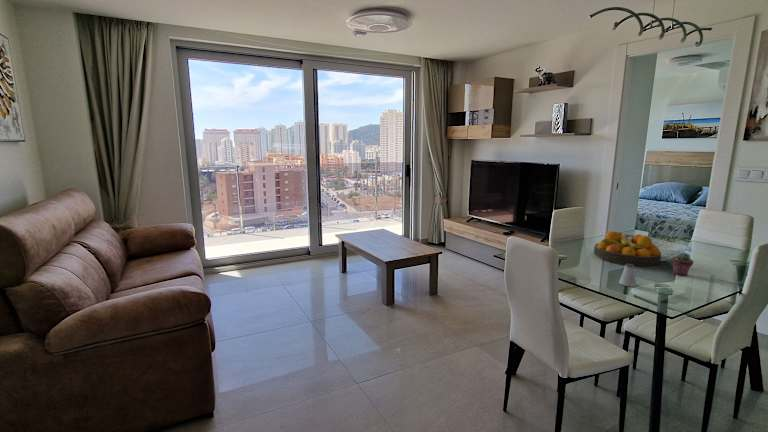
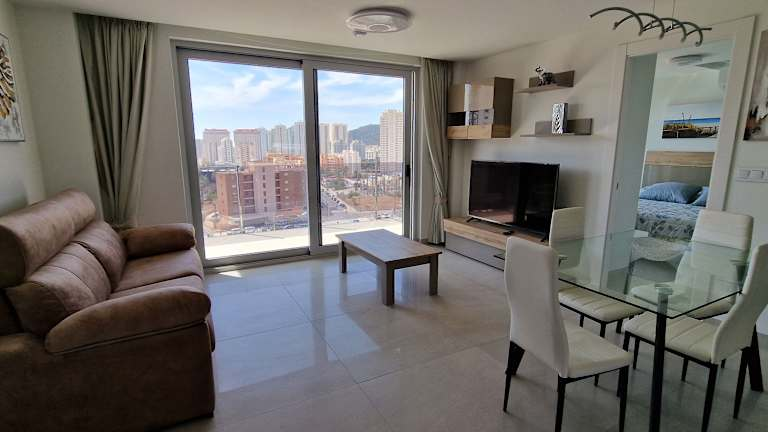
- fruit bowl (627, 245)
- potted succulent (682, 263)
- saltshaker (628, 274)
